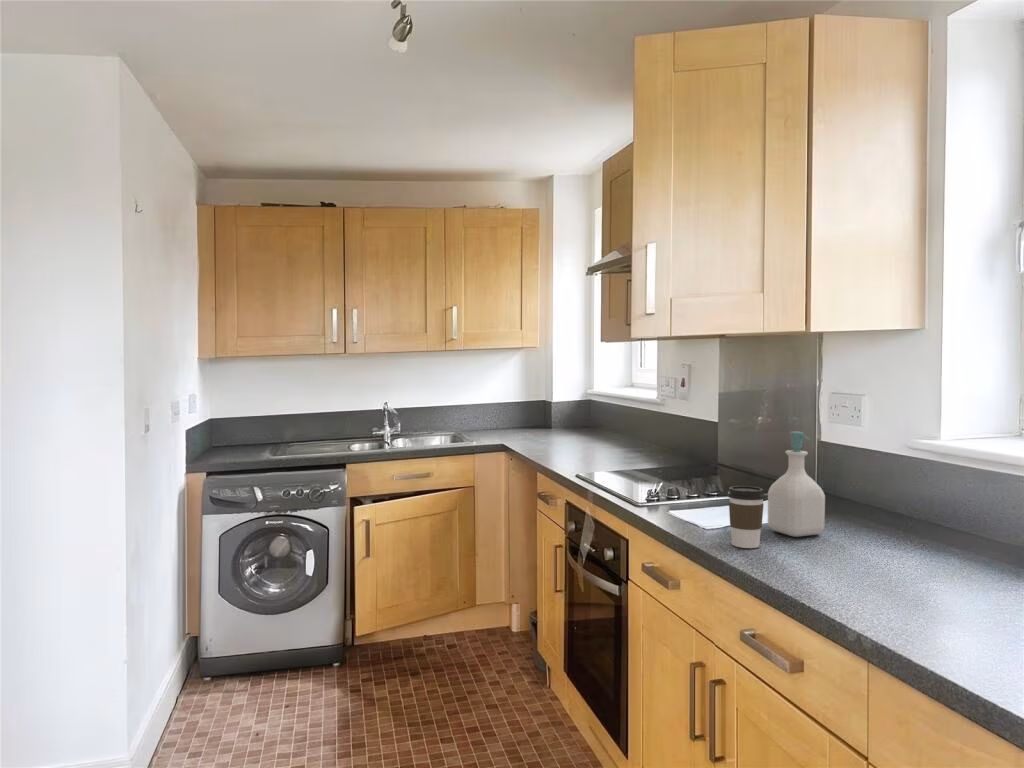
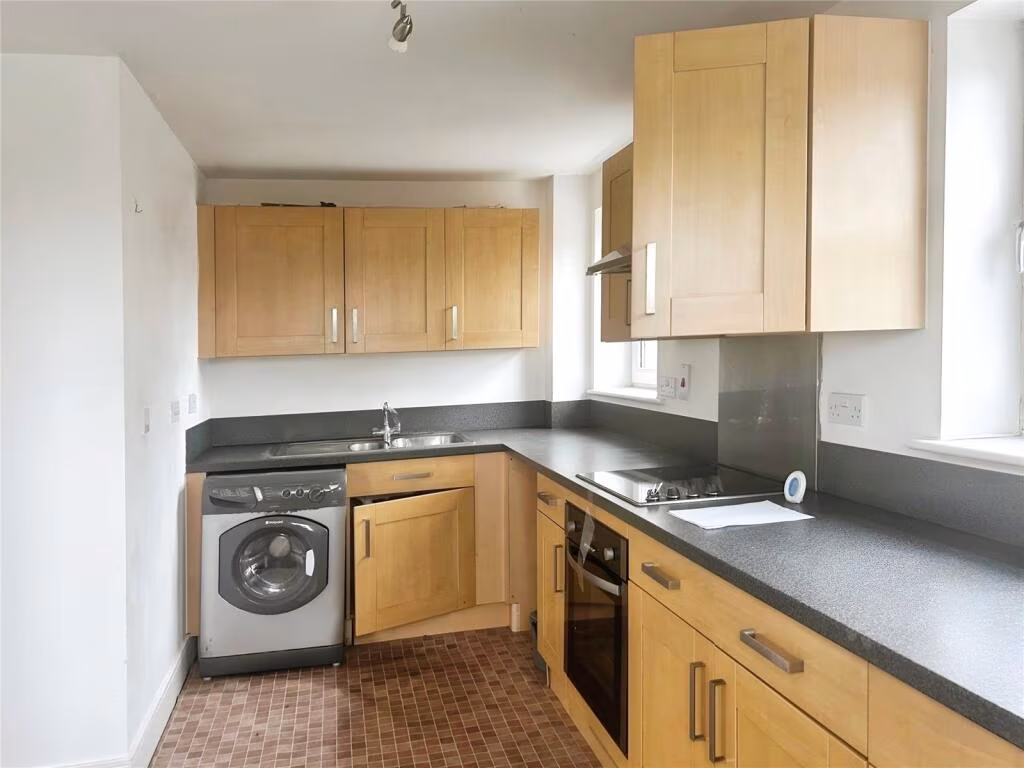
- coffee cup (745, 516)
- soap bottle (796, 482)
